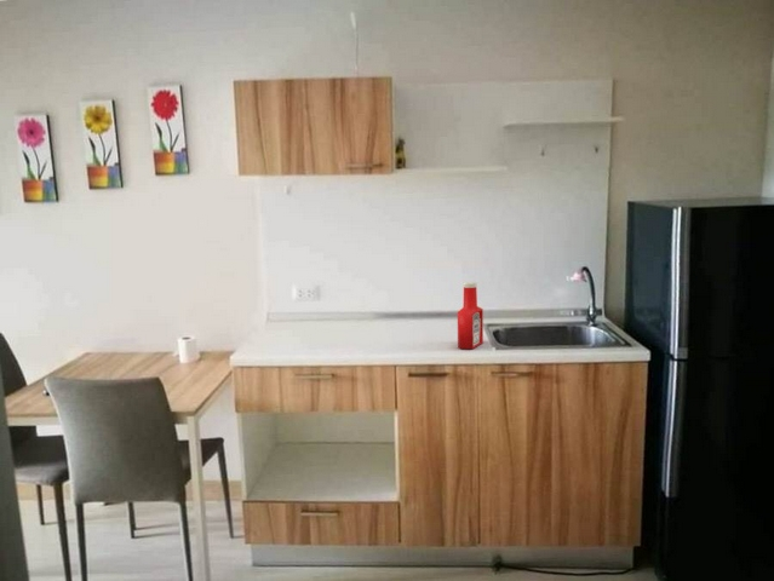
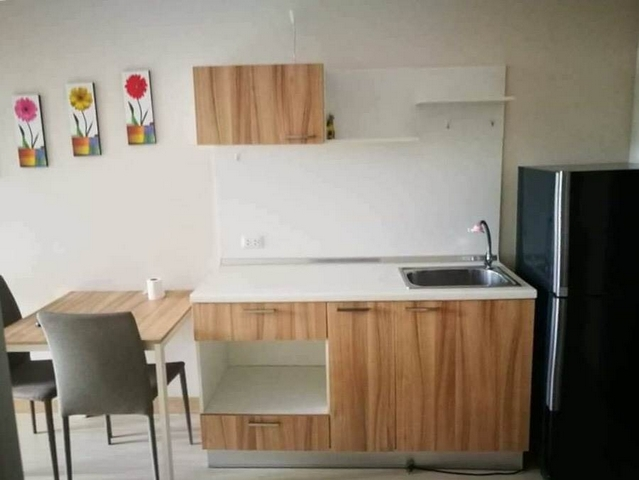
- soap bottle (470, 313)
